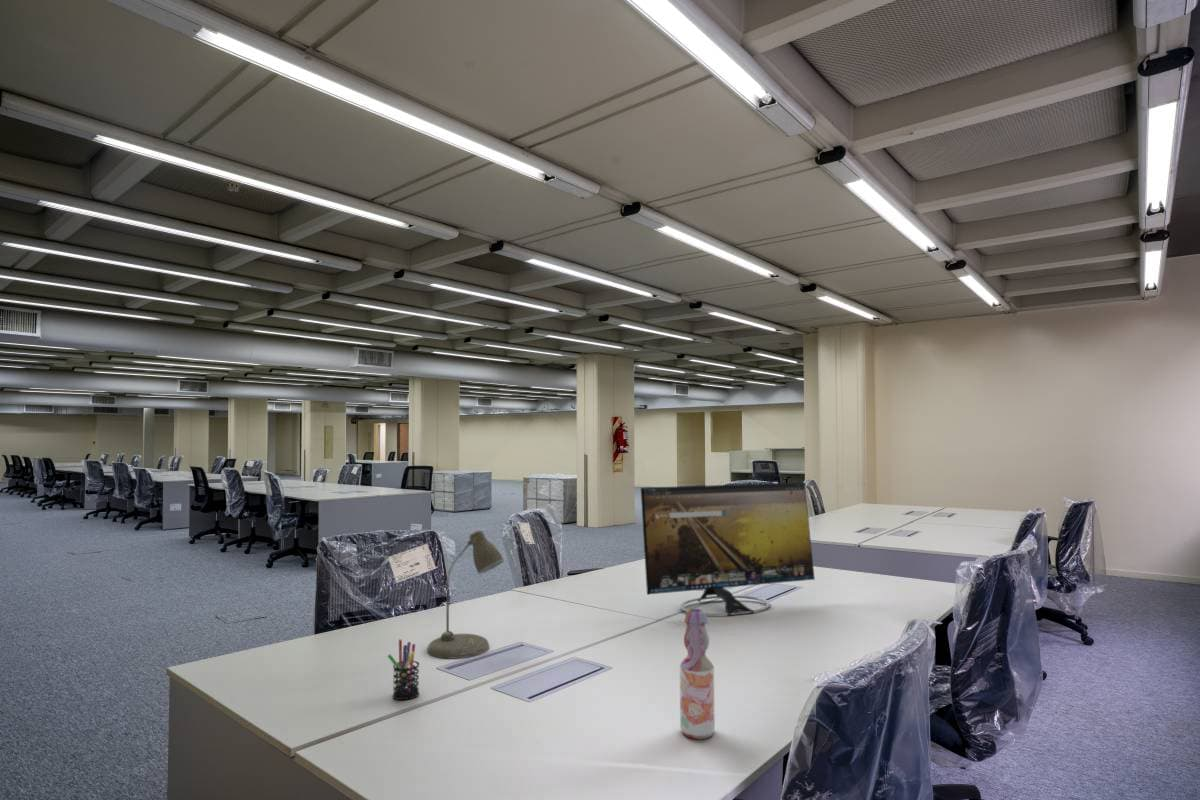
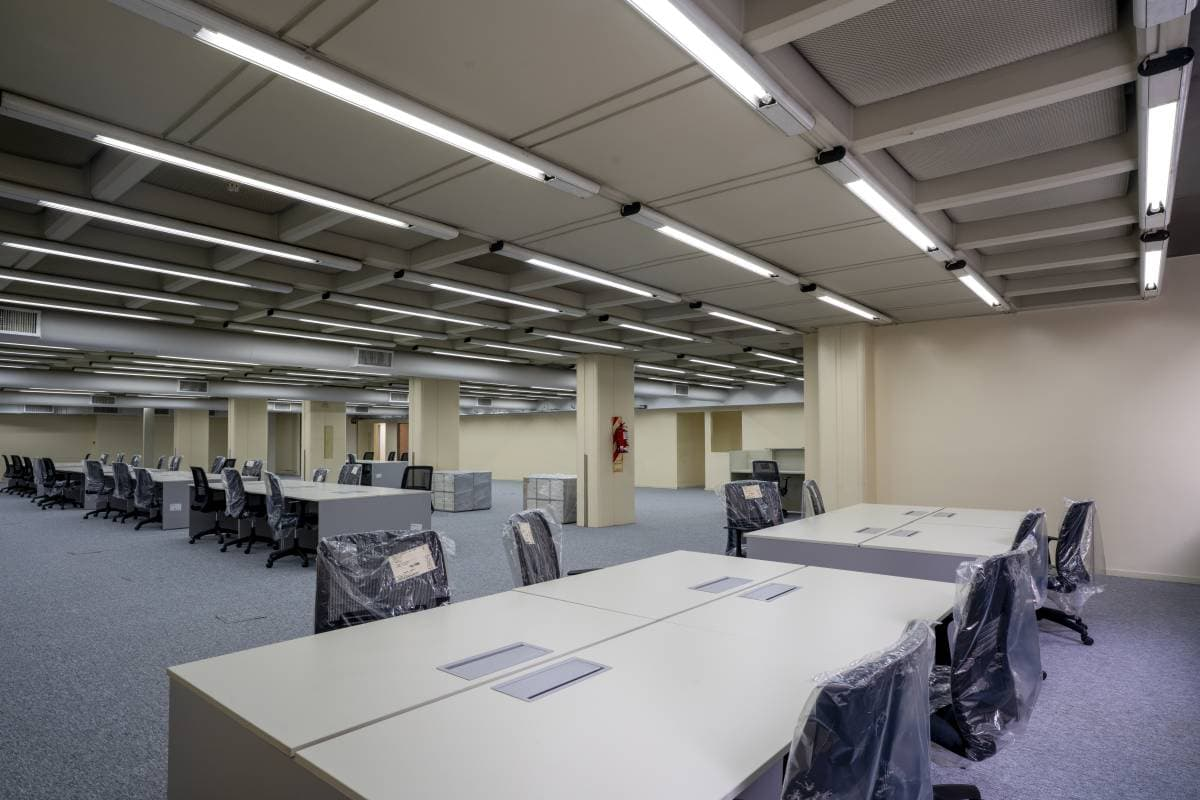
- desk lamp (448, 588)
- computer monitor (730, 547)
- bottle (696, 671)
- pen holder (402, 669)
